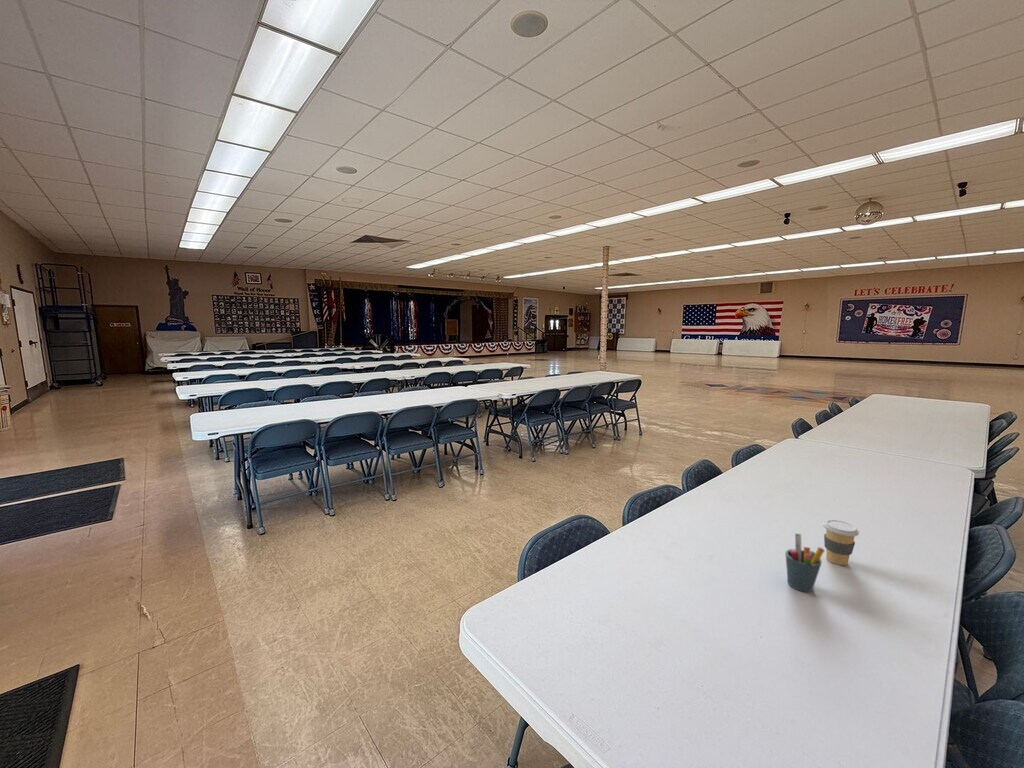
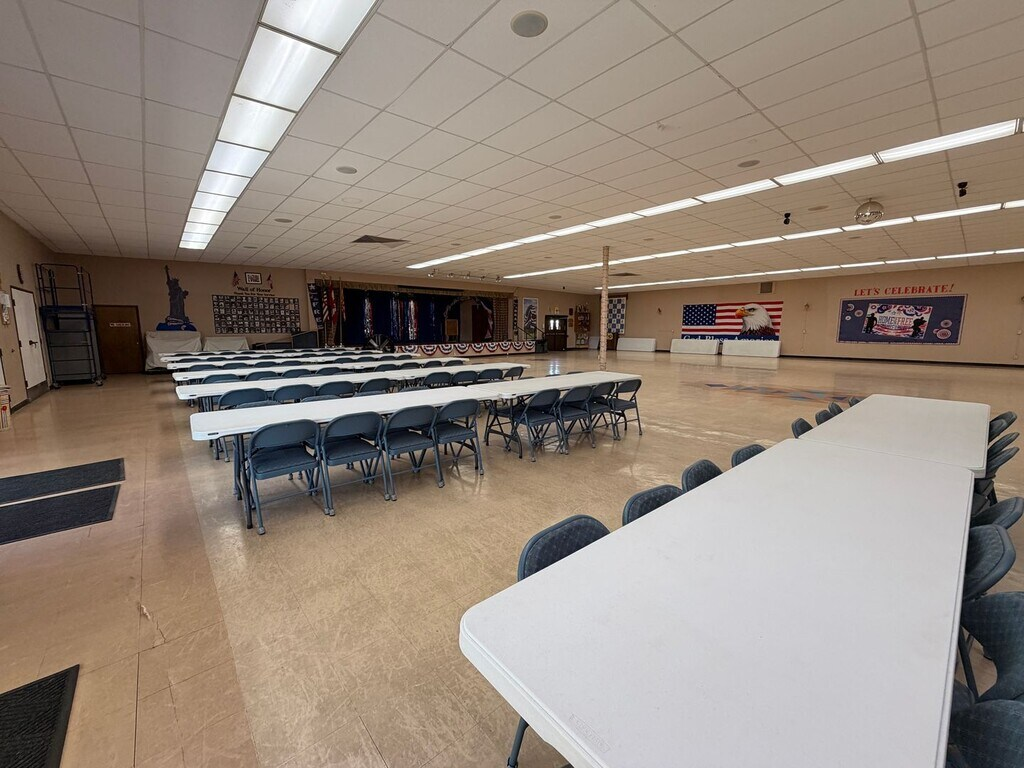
- pen holder (803, 563)
- coffee cup (838, 542)
